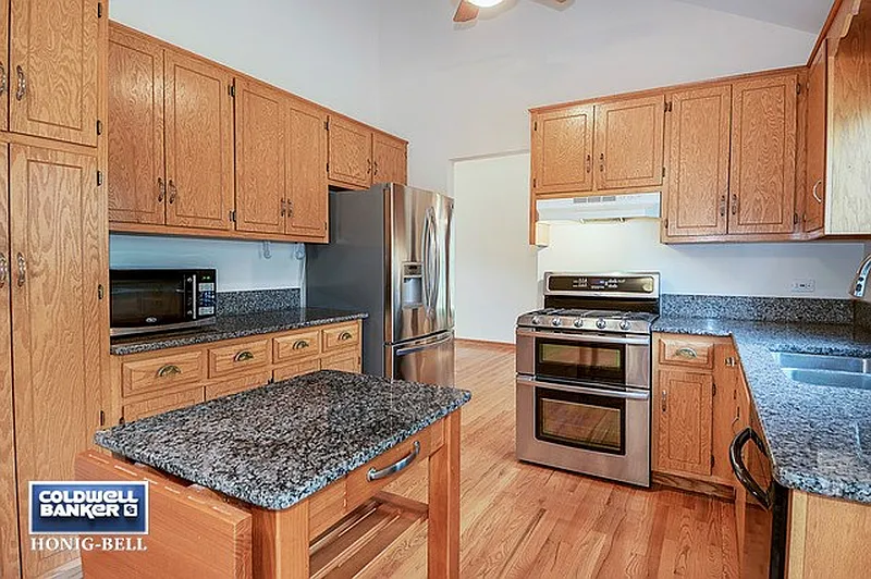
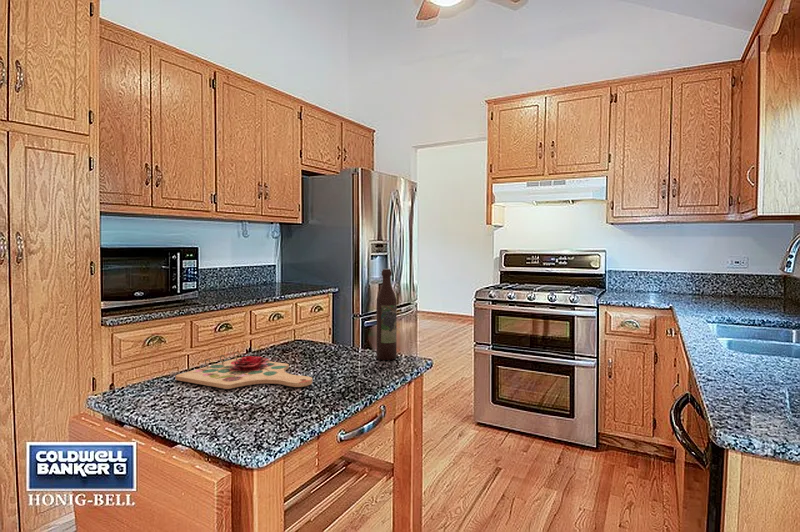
+ cutting board (256, 369)
+ wine bottle (386, 313)
